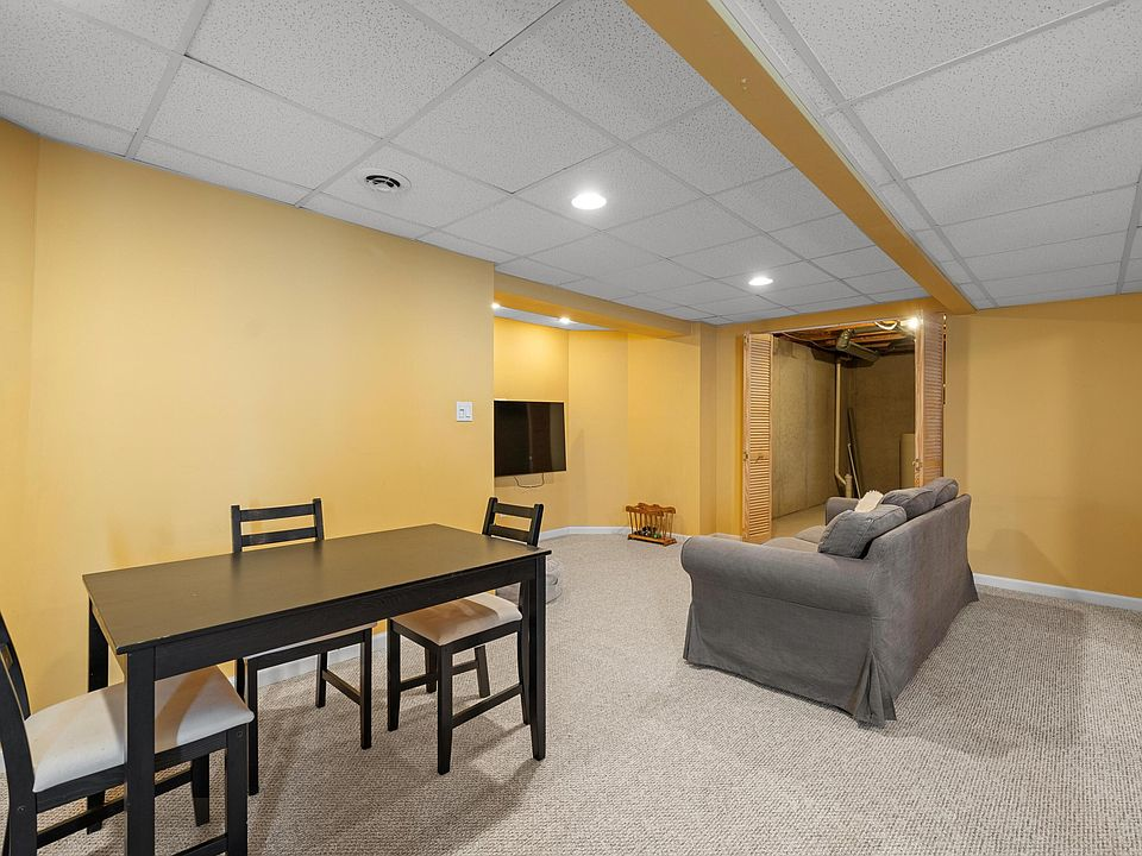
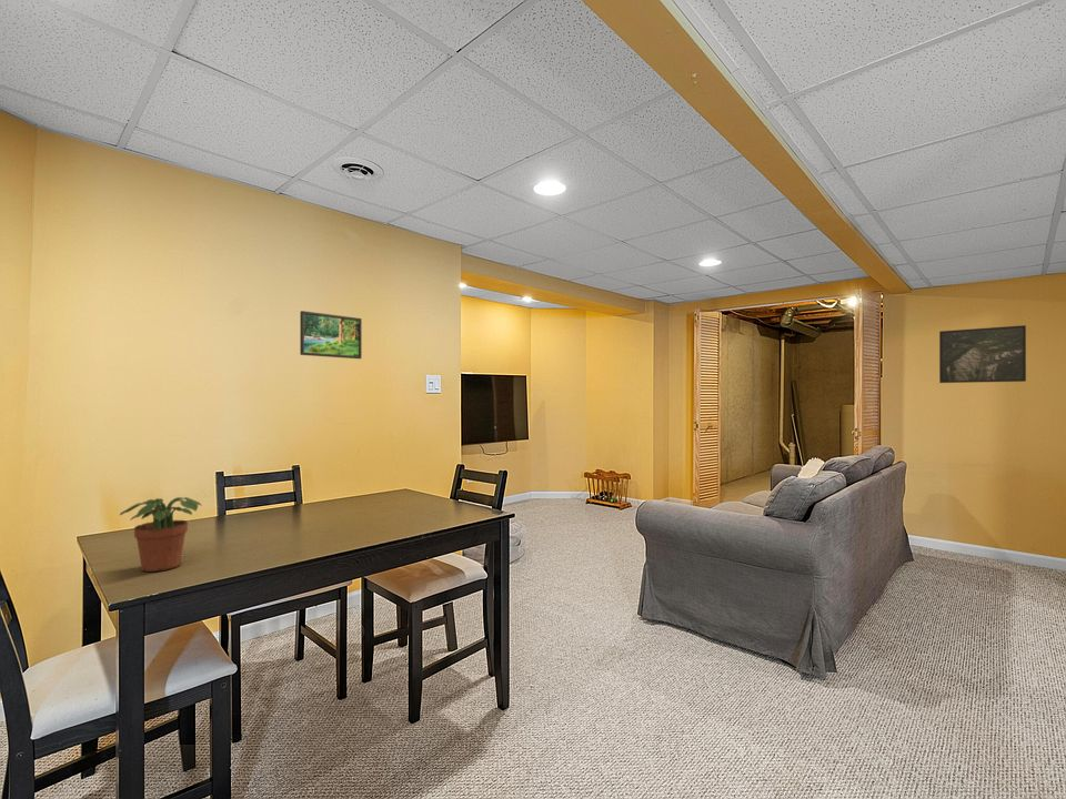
+ potted plant (163, 533)
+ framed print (980, 355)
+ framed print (332, 335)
